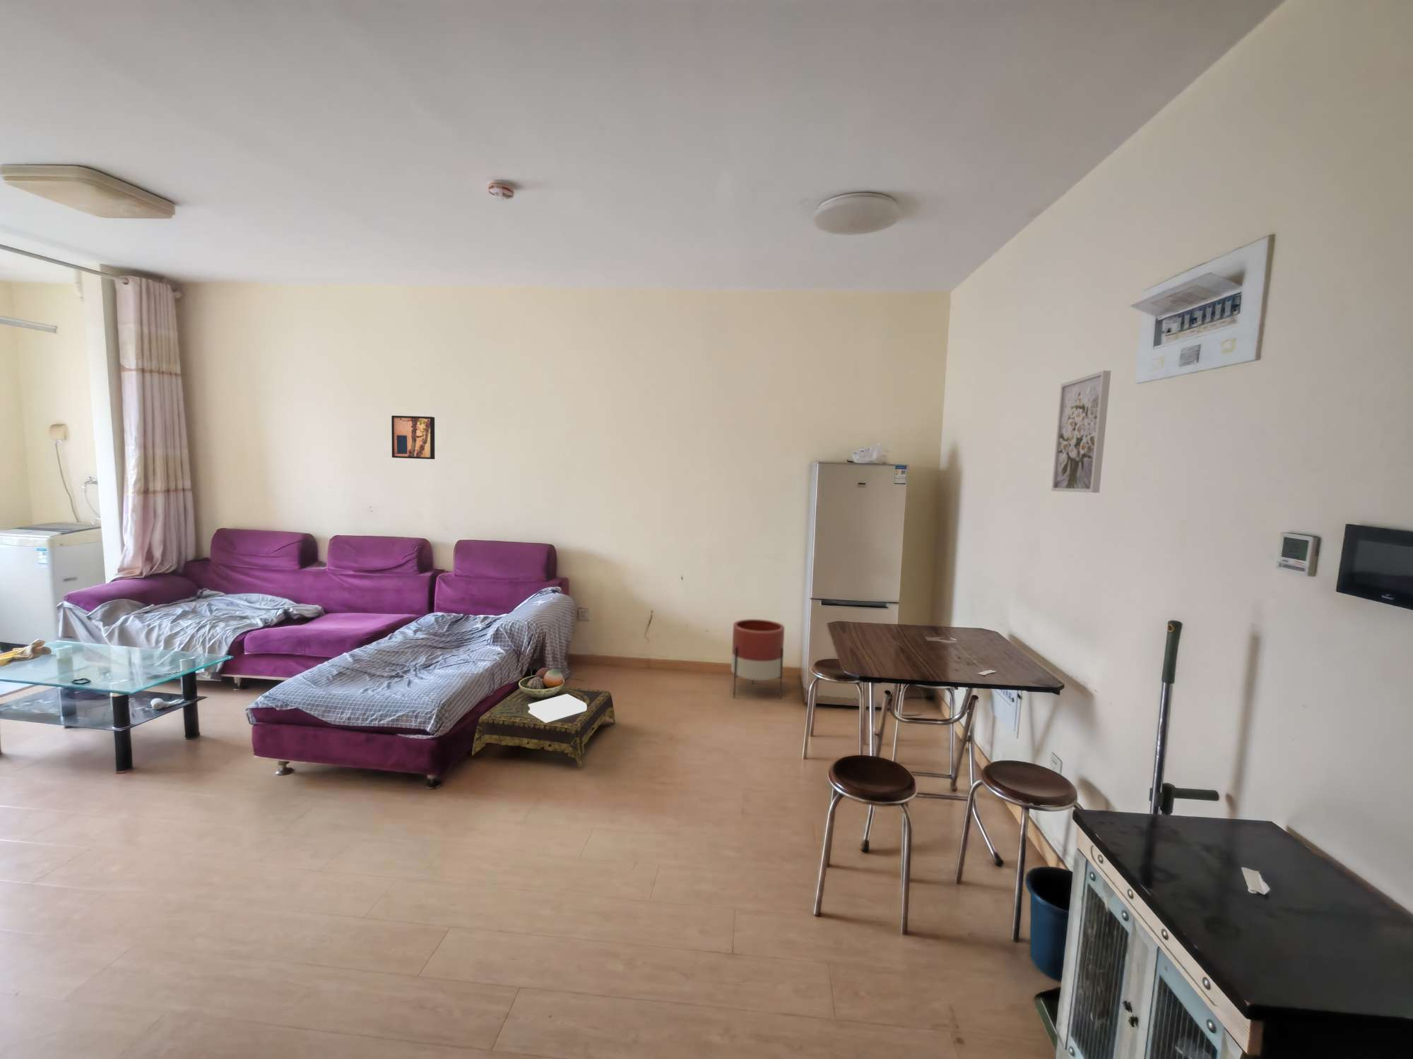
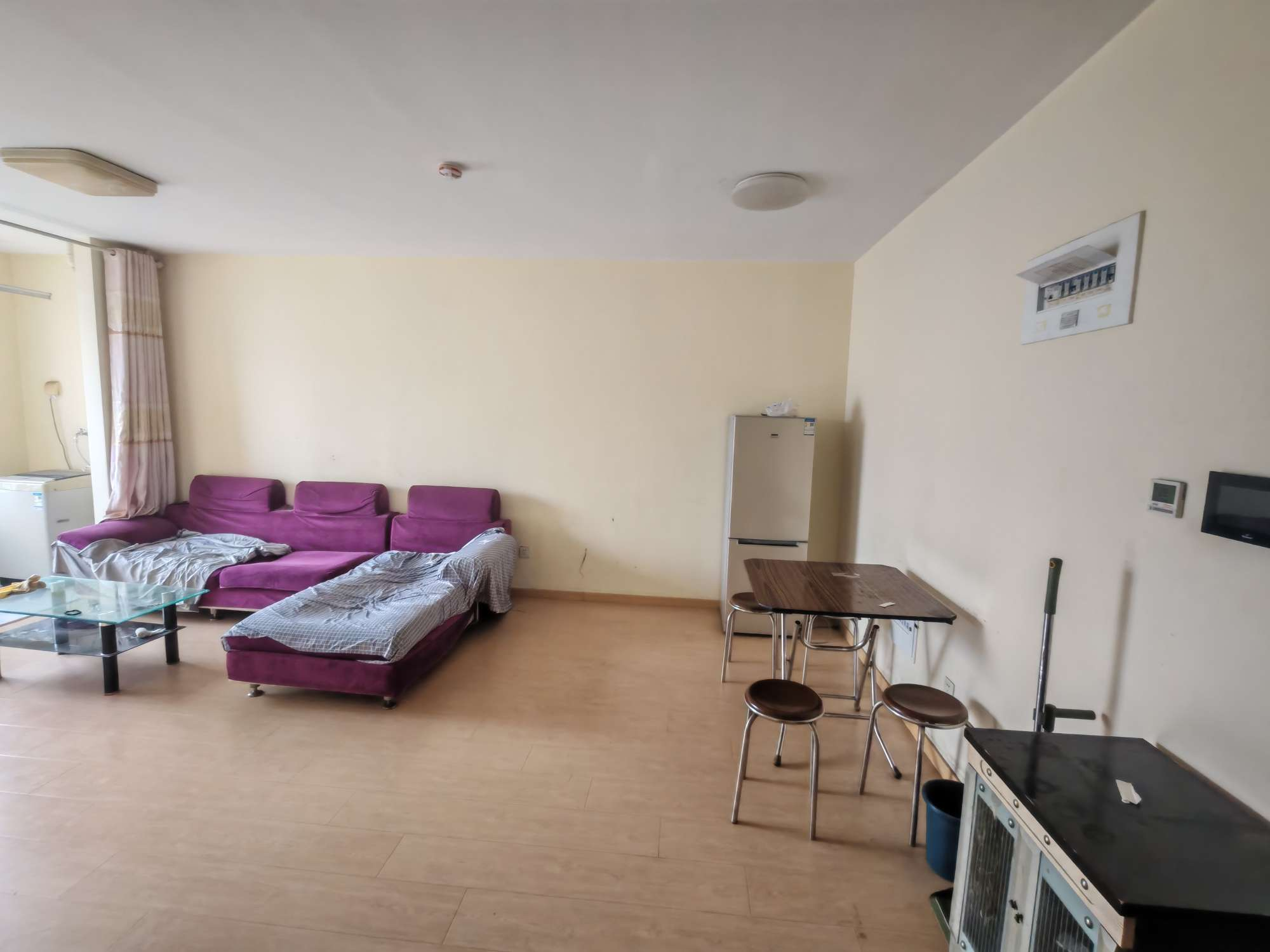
- wall art (413, 437)
- planter (757, 659)
- wall art (1079, 435)
- side table (549, 706)
